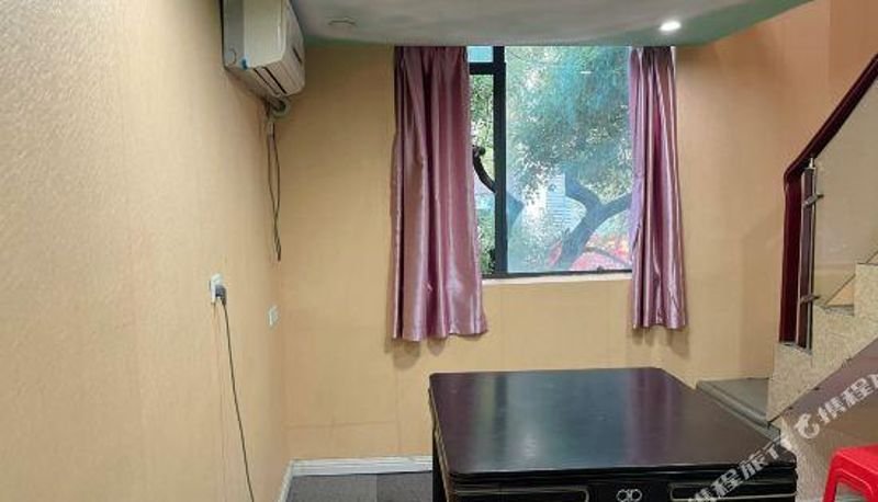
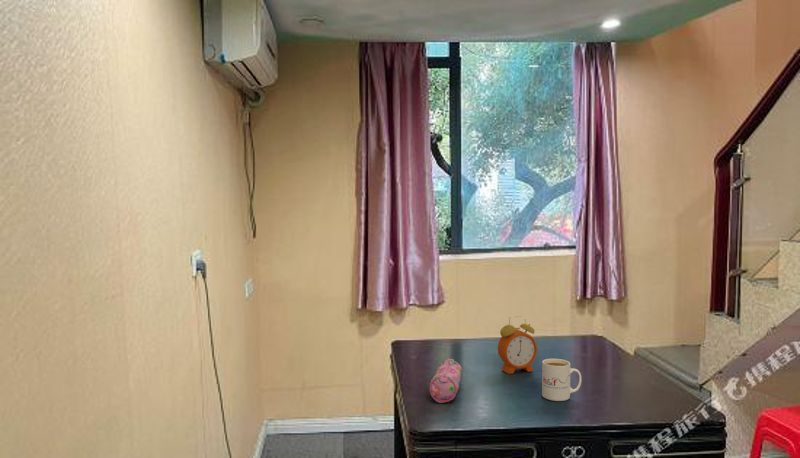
+ alarm clock (517, 343)
+ pencil case (446, 379)
+ mug (561, 379)
